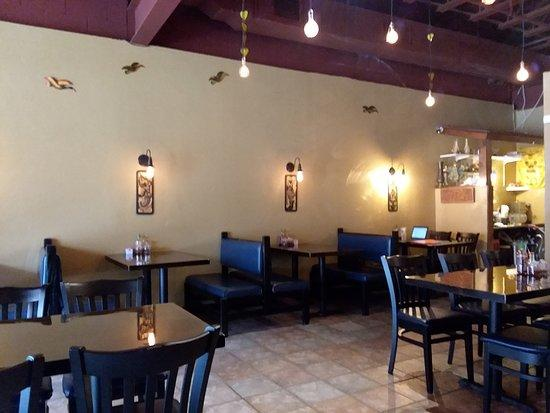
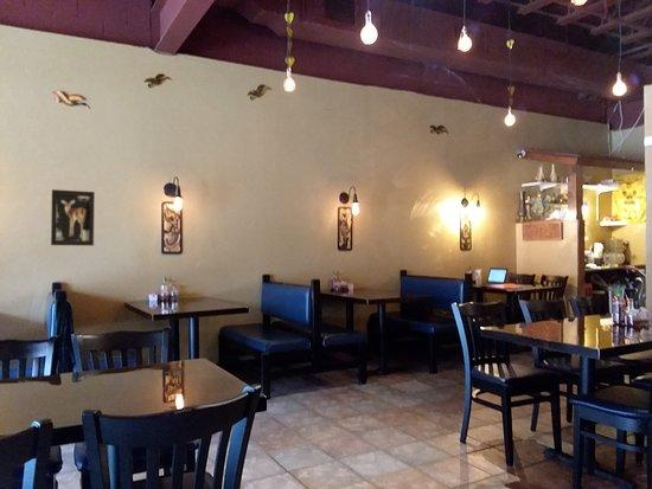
+ wall art (72, 218)
